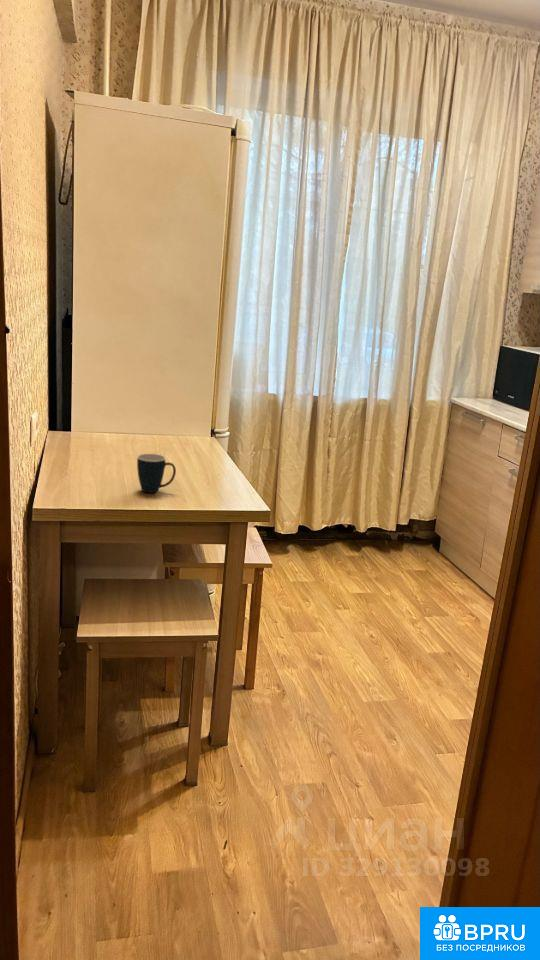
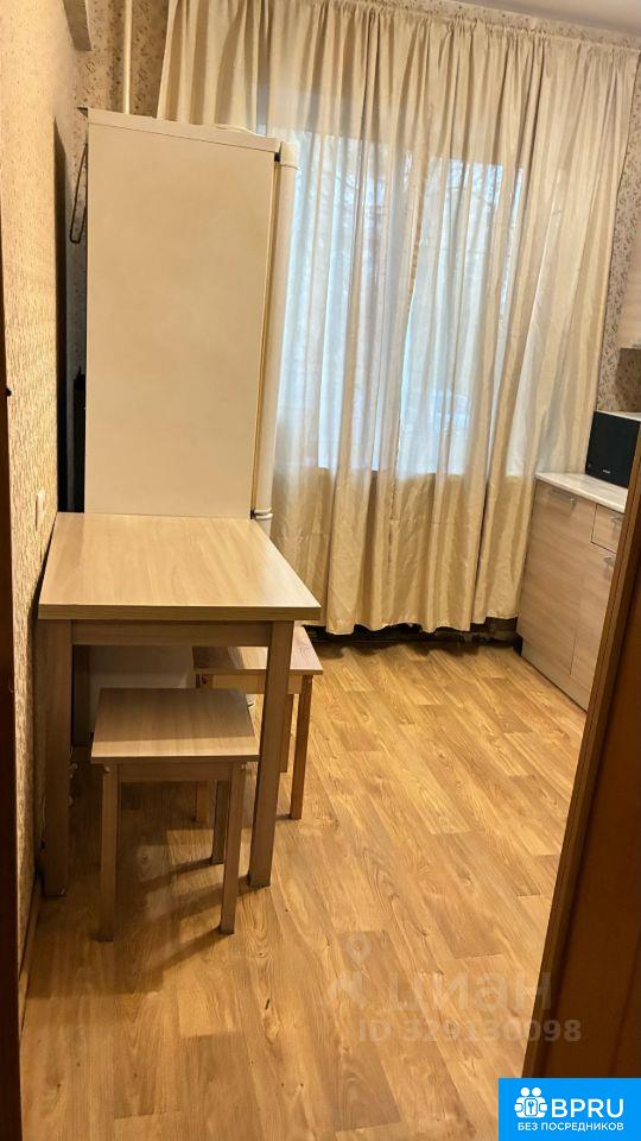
- mug (156, 474)
